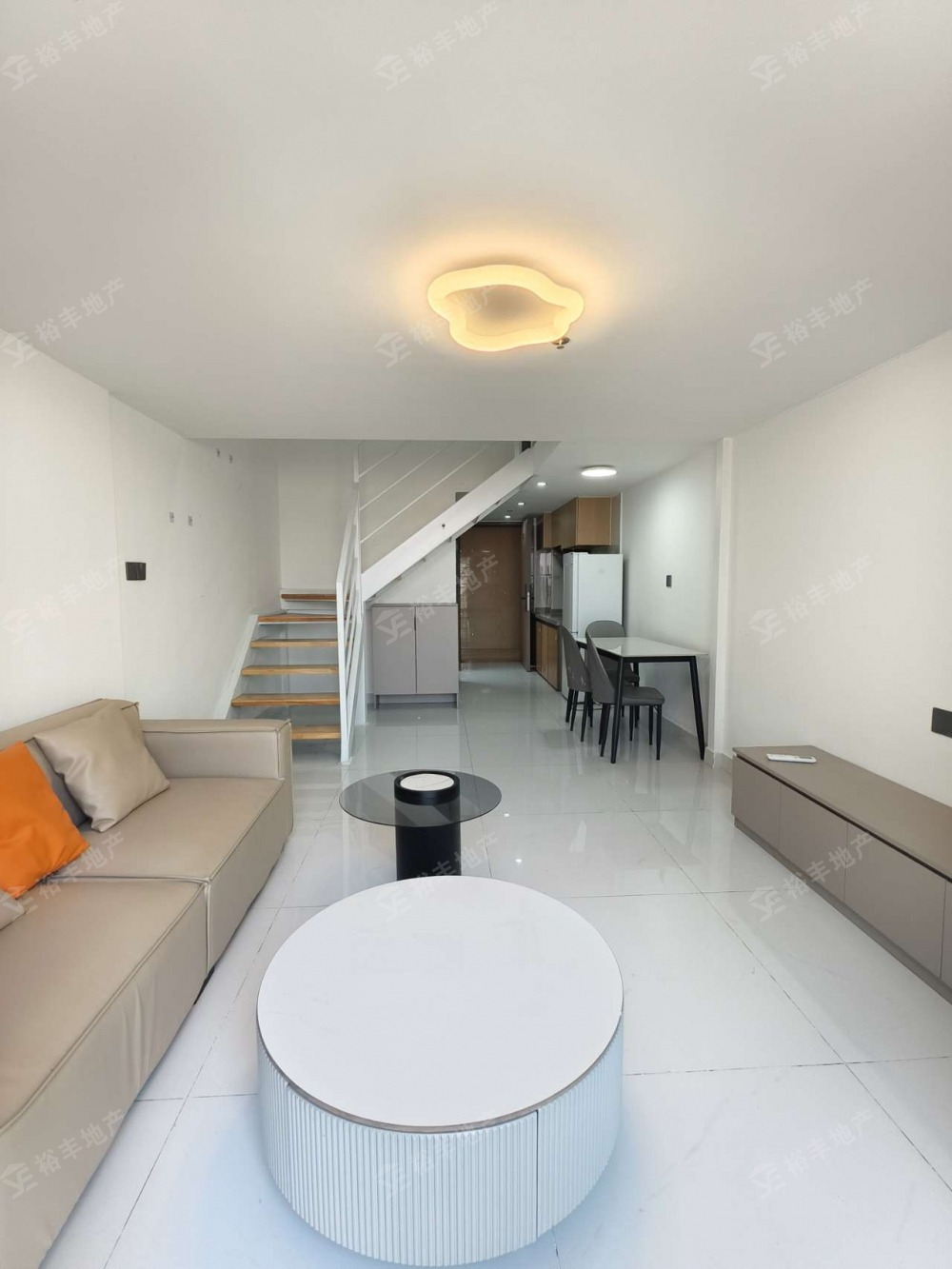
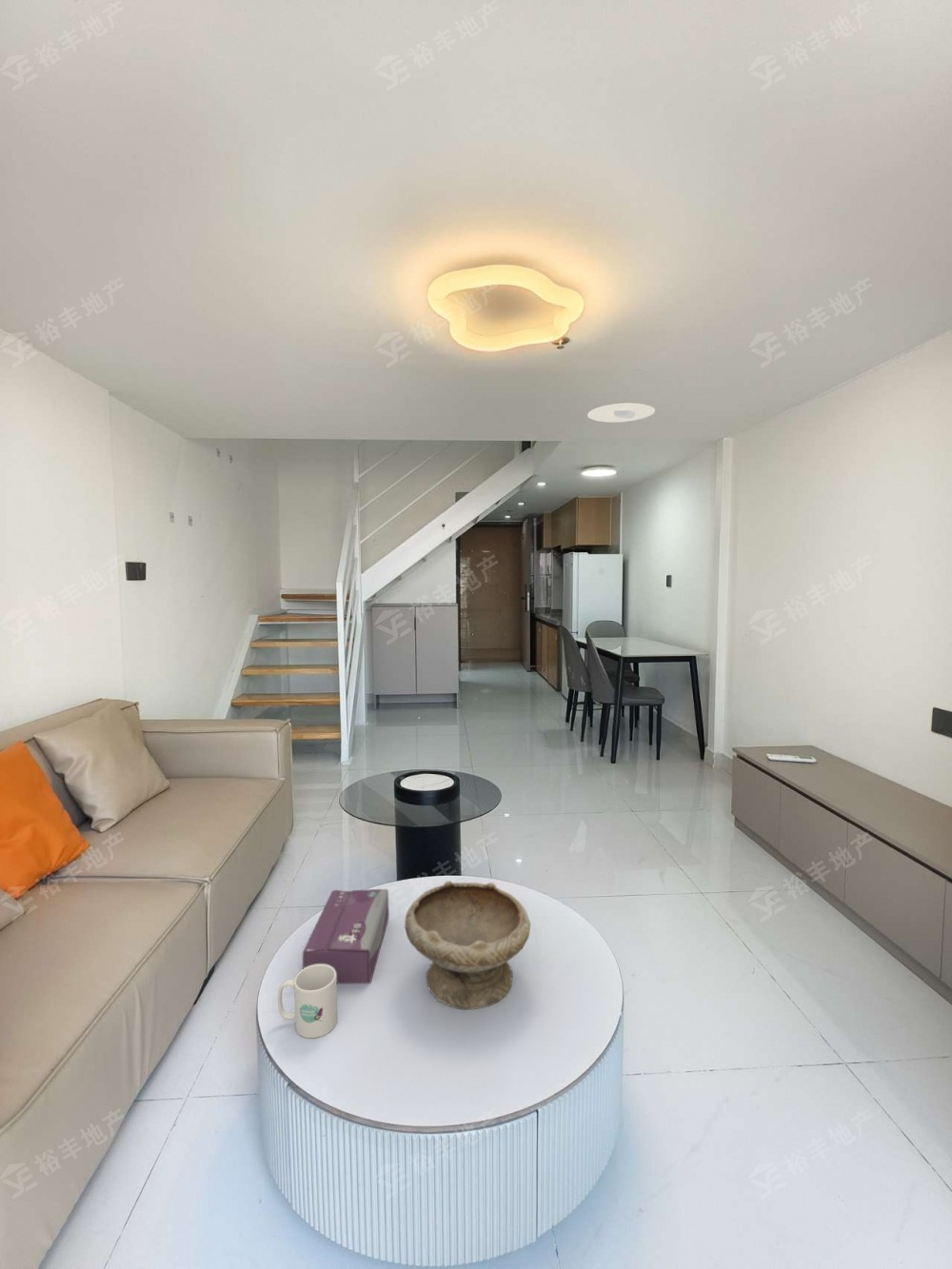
+ recessed light (621, 409)
+ mug (307, 1000)
+ tissue box (349, 932)
+ bowl (467, 942)
